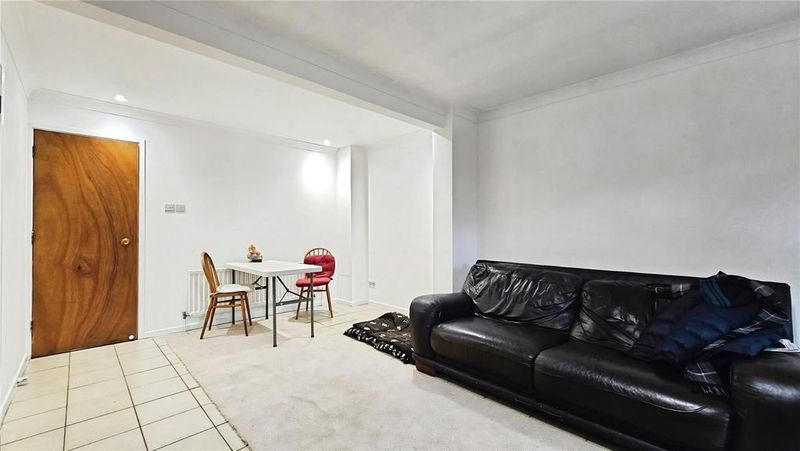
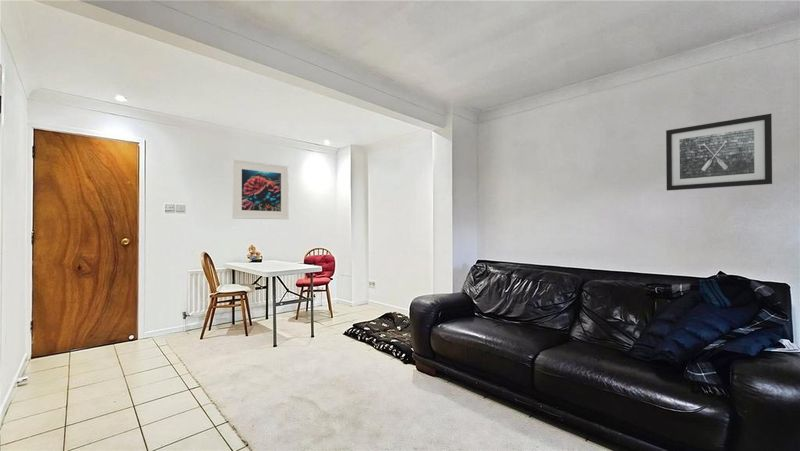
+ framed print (261, 191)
+ wall art (715, 155)
